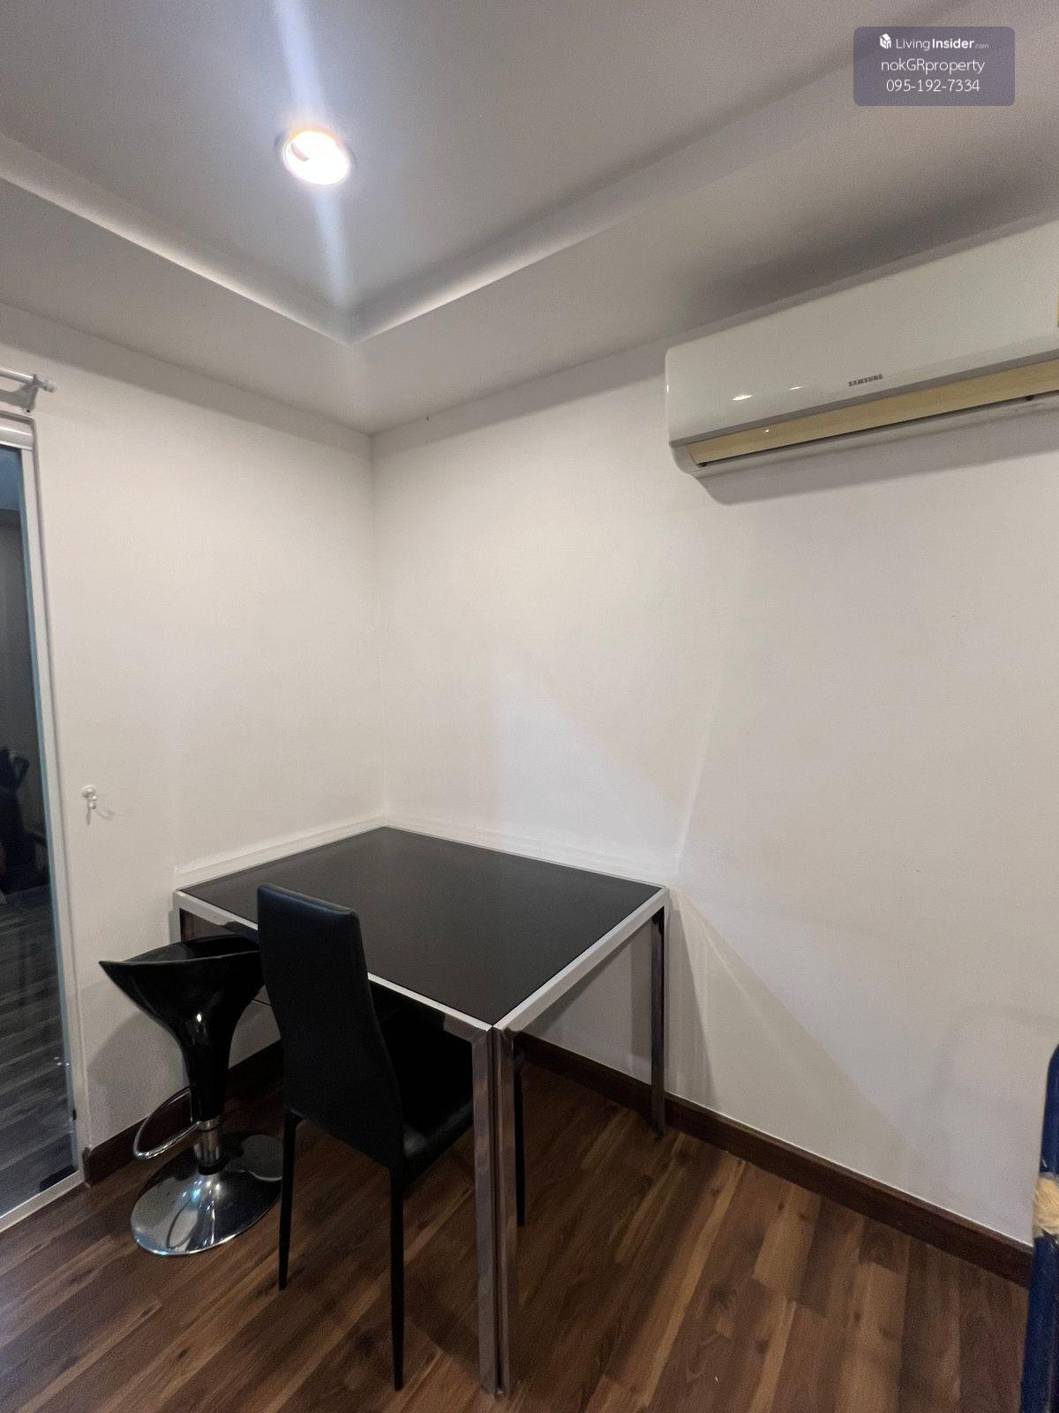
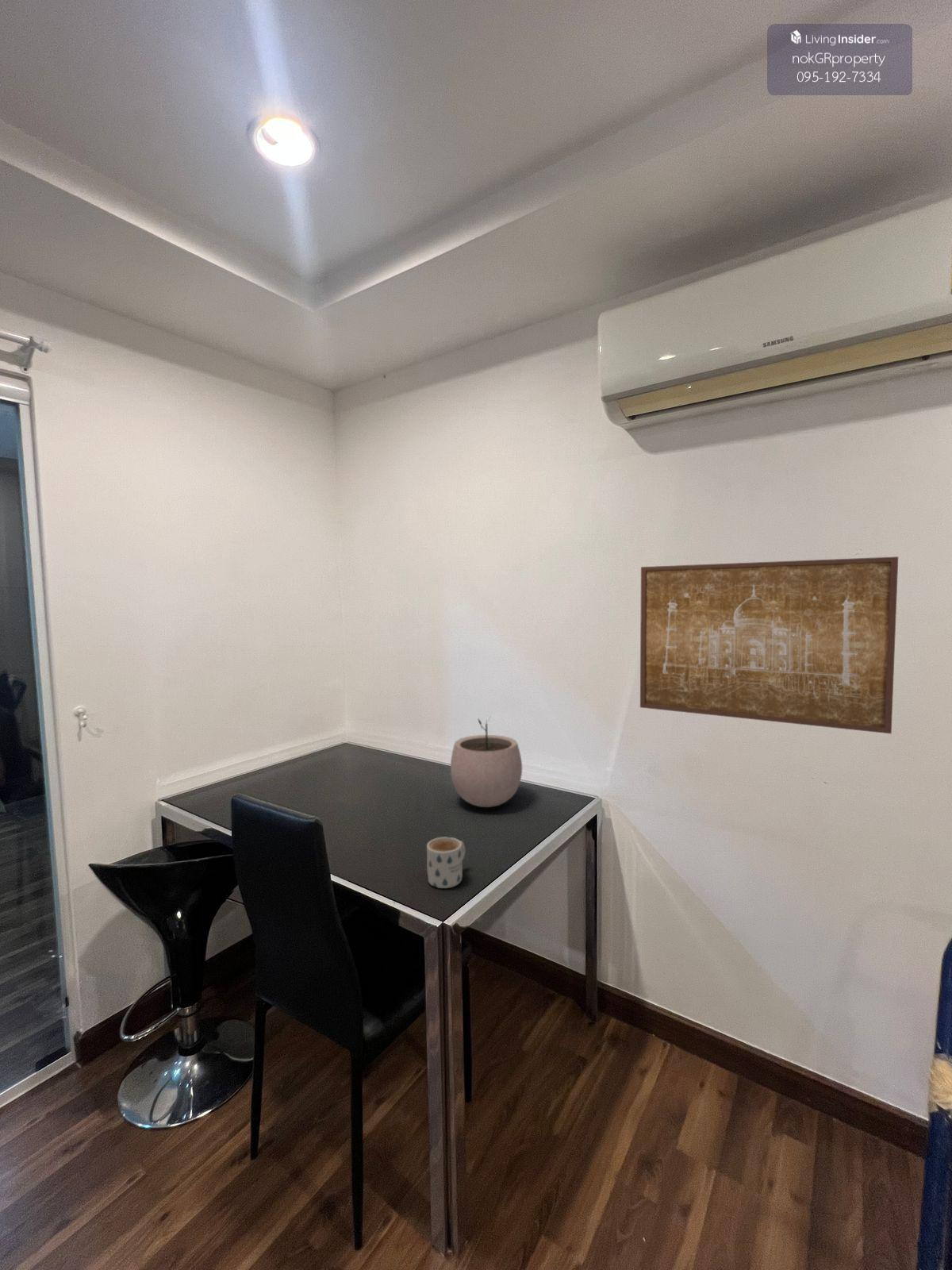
+ wall art (753, 641)
+ mug (449, 860)
+ plant pot (486, 760)
